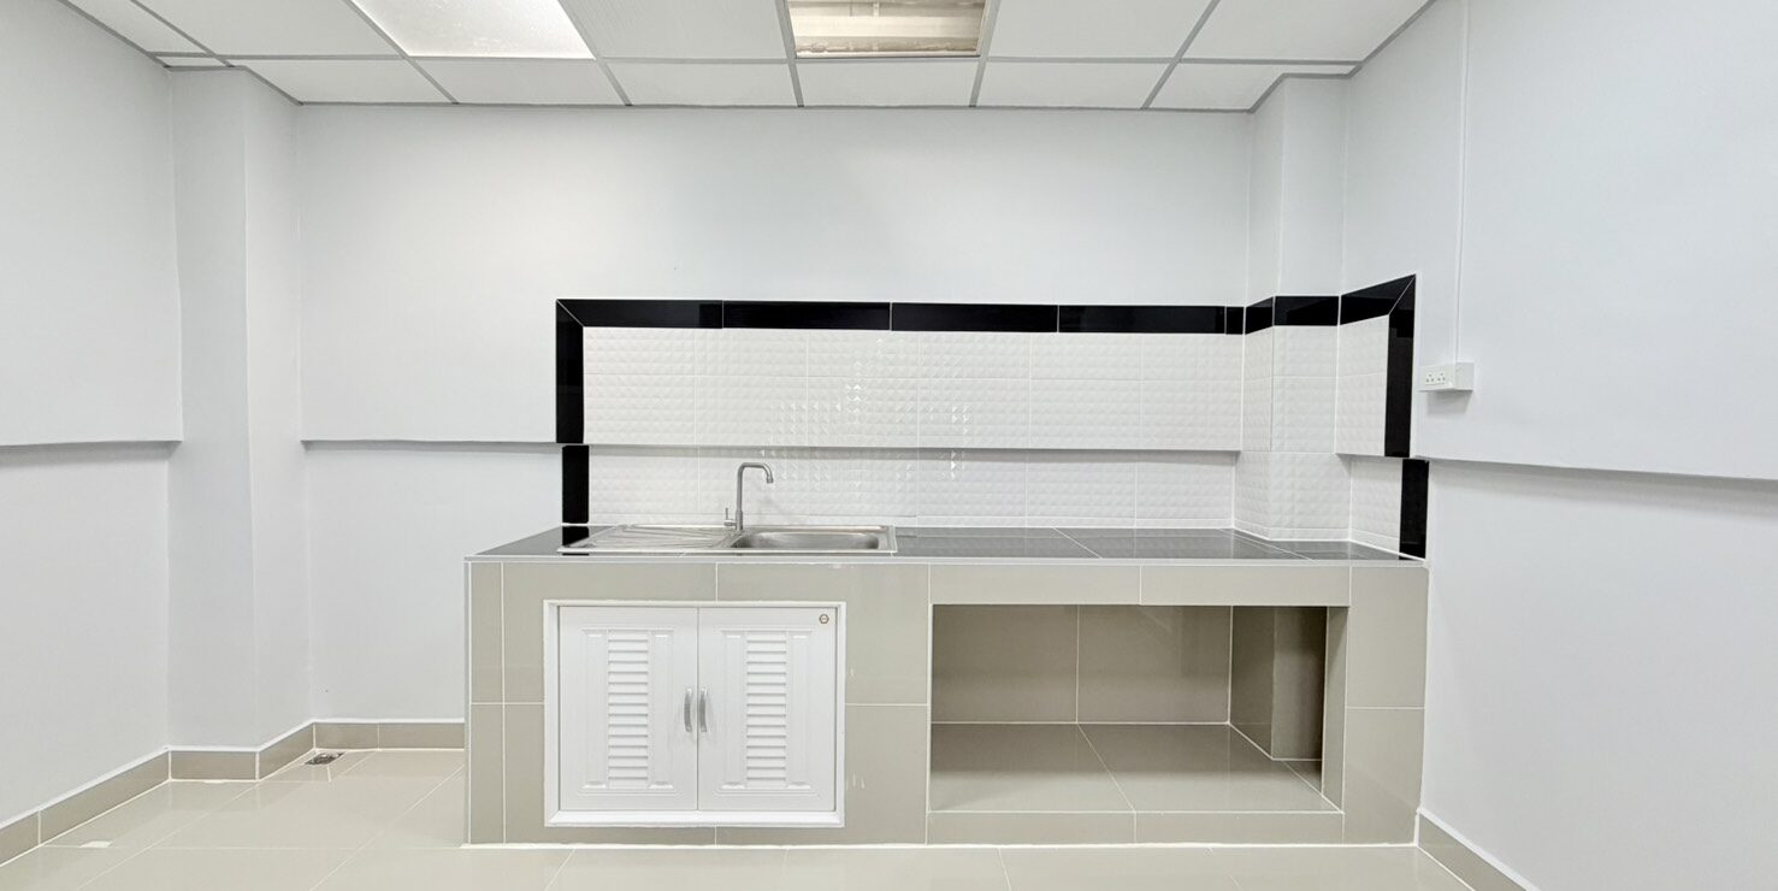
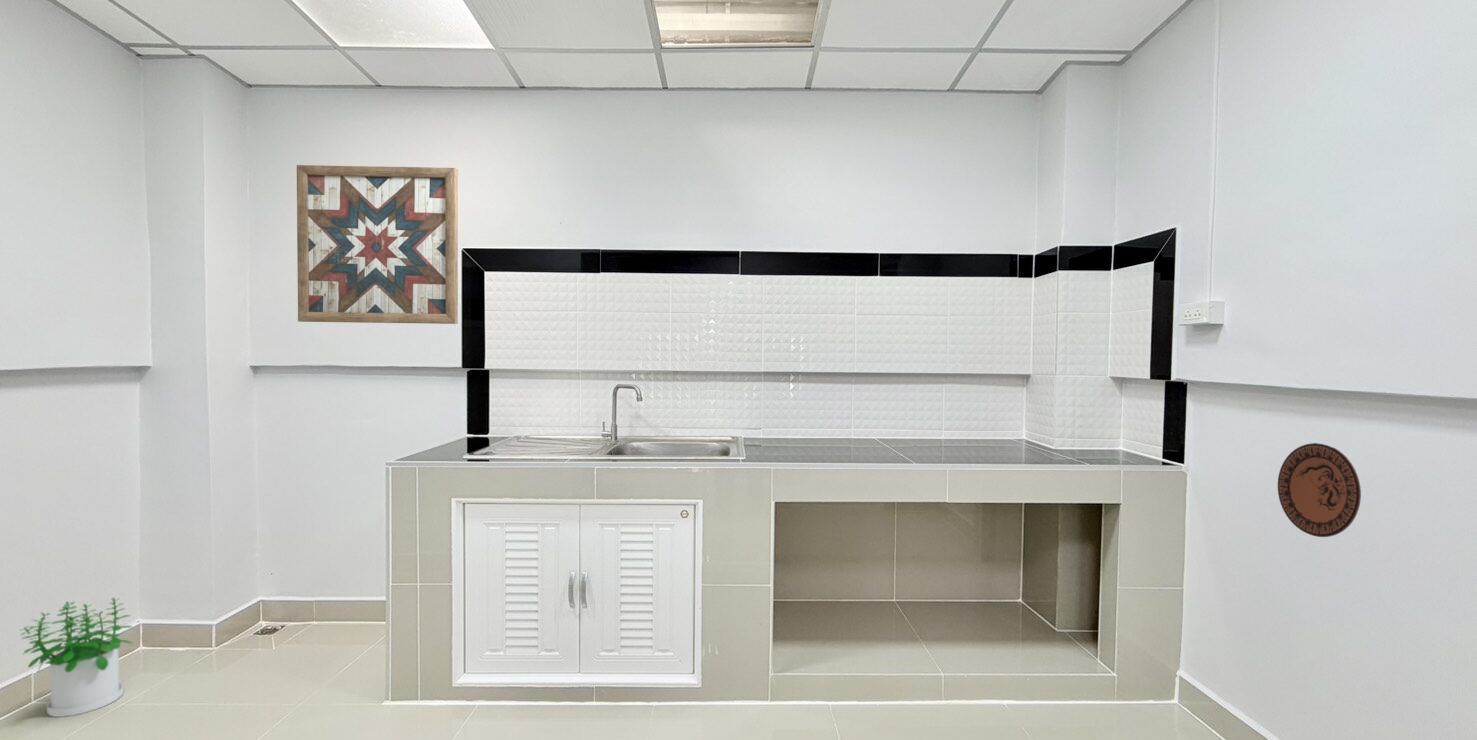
+ wall art (377, 245)
+ potted plant (78, 655)
+ decorative plate (1318, 489)
